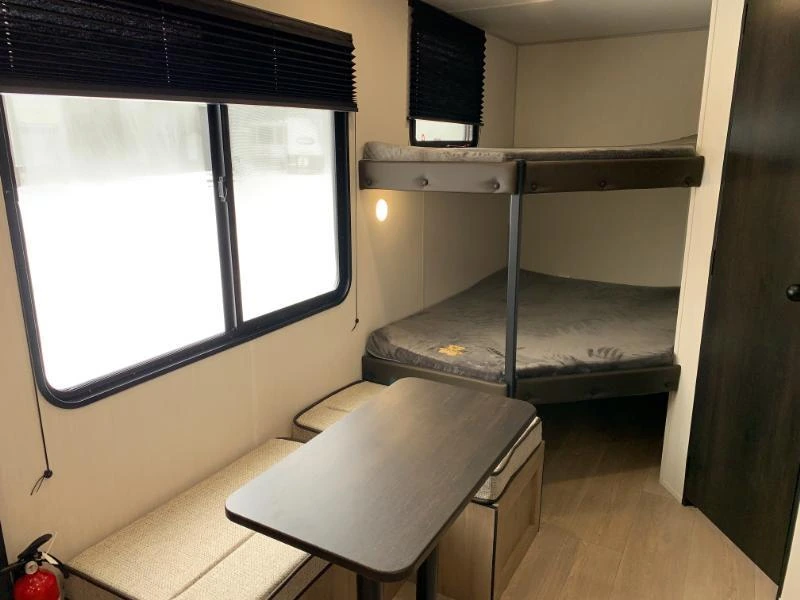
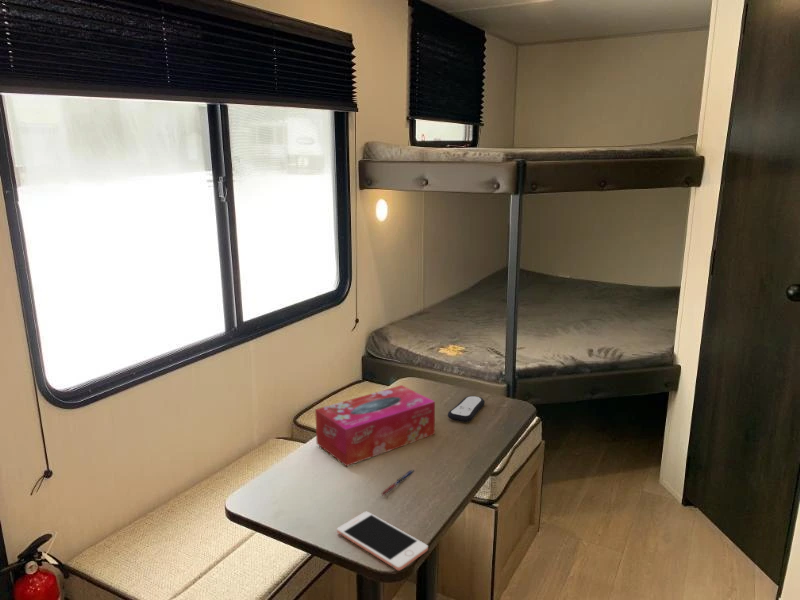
+ pen (398, 481)
+ remote control (467, 408)
+ cell phone (381, 538)
+ tissue box (376, 422)
